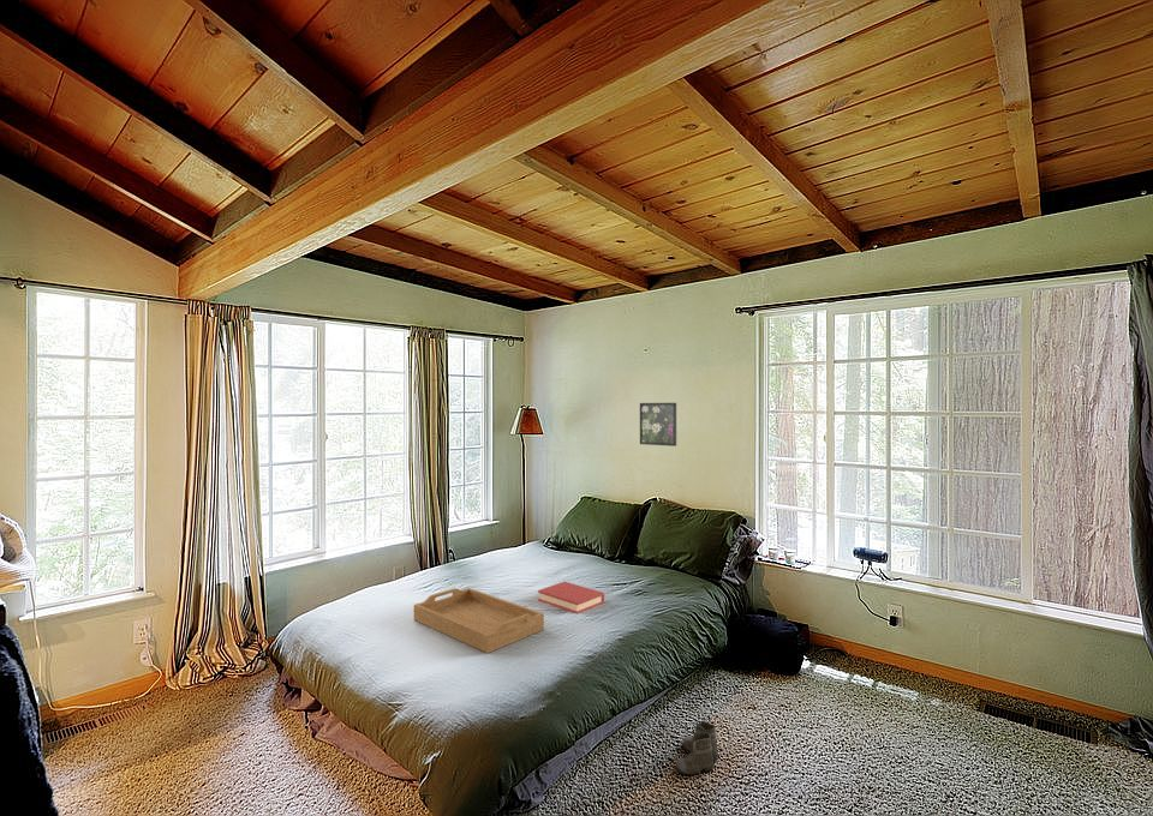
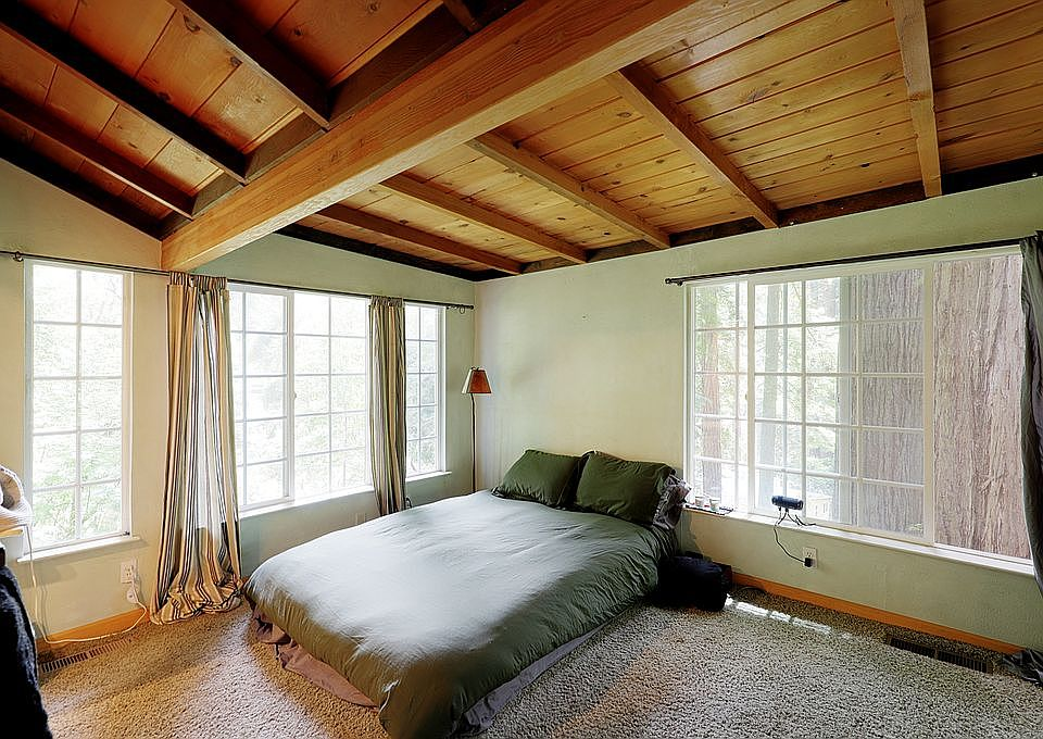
- serving tray (477, 614)
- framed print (657, 424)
- hardback book (570, 596)
- boots (697, 743)
